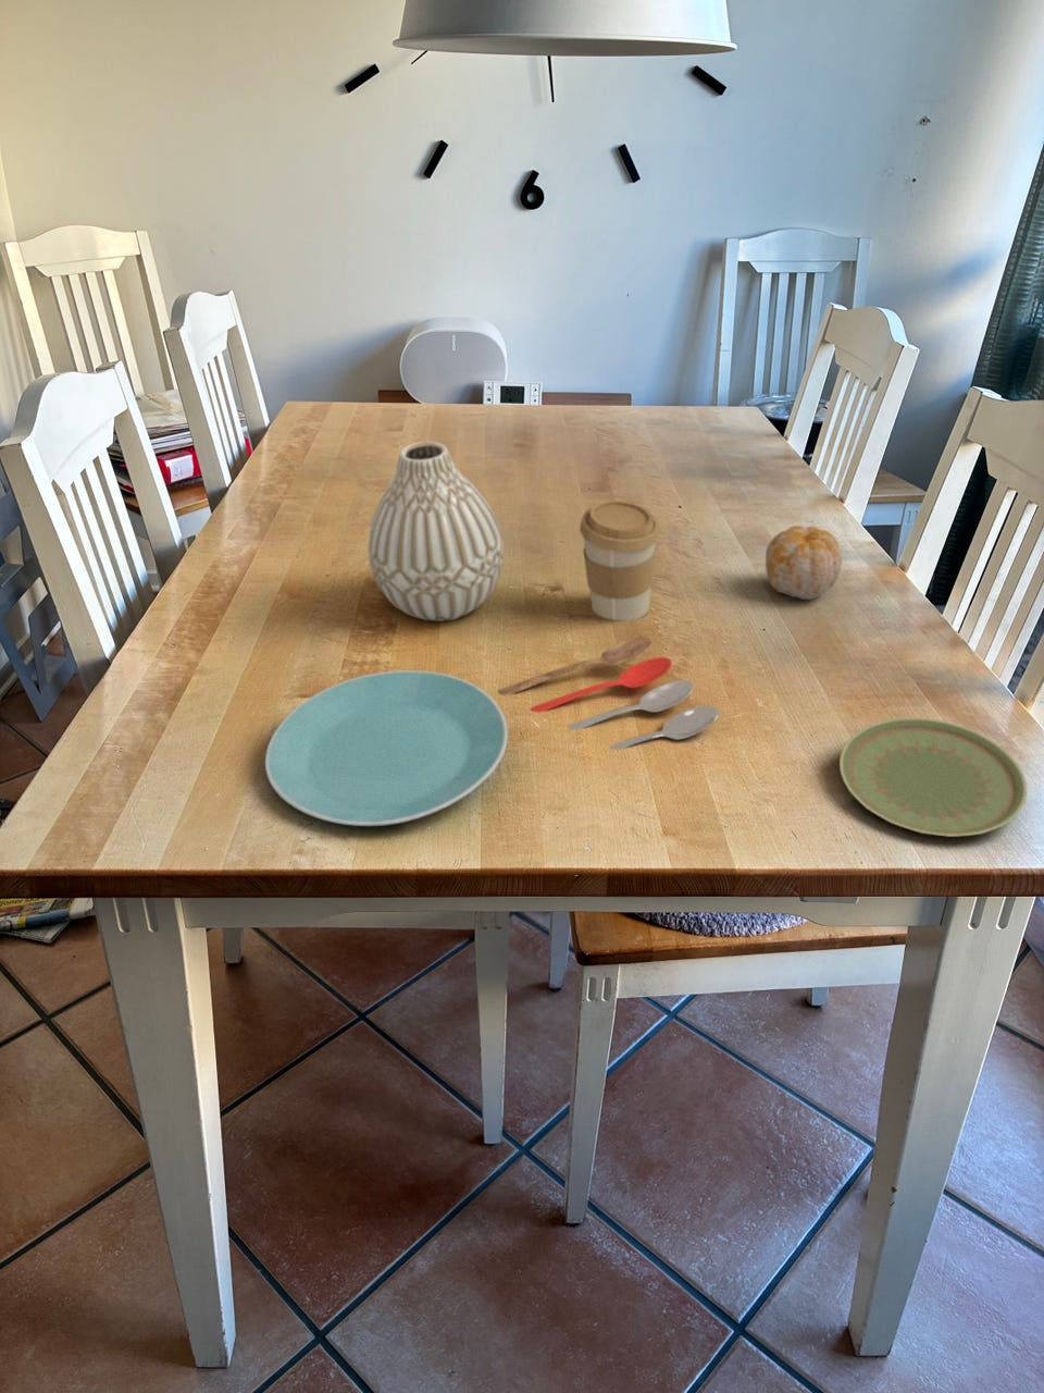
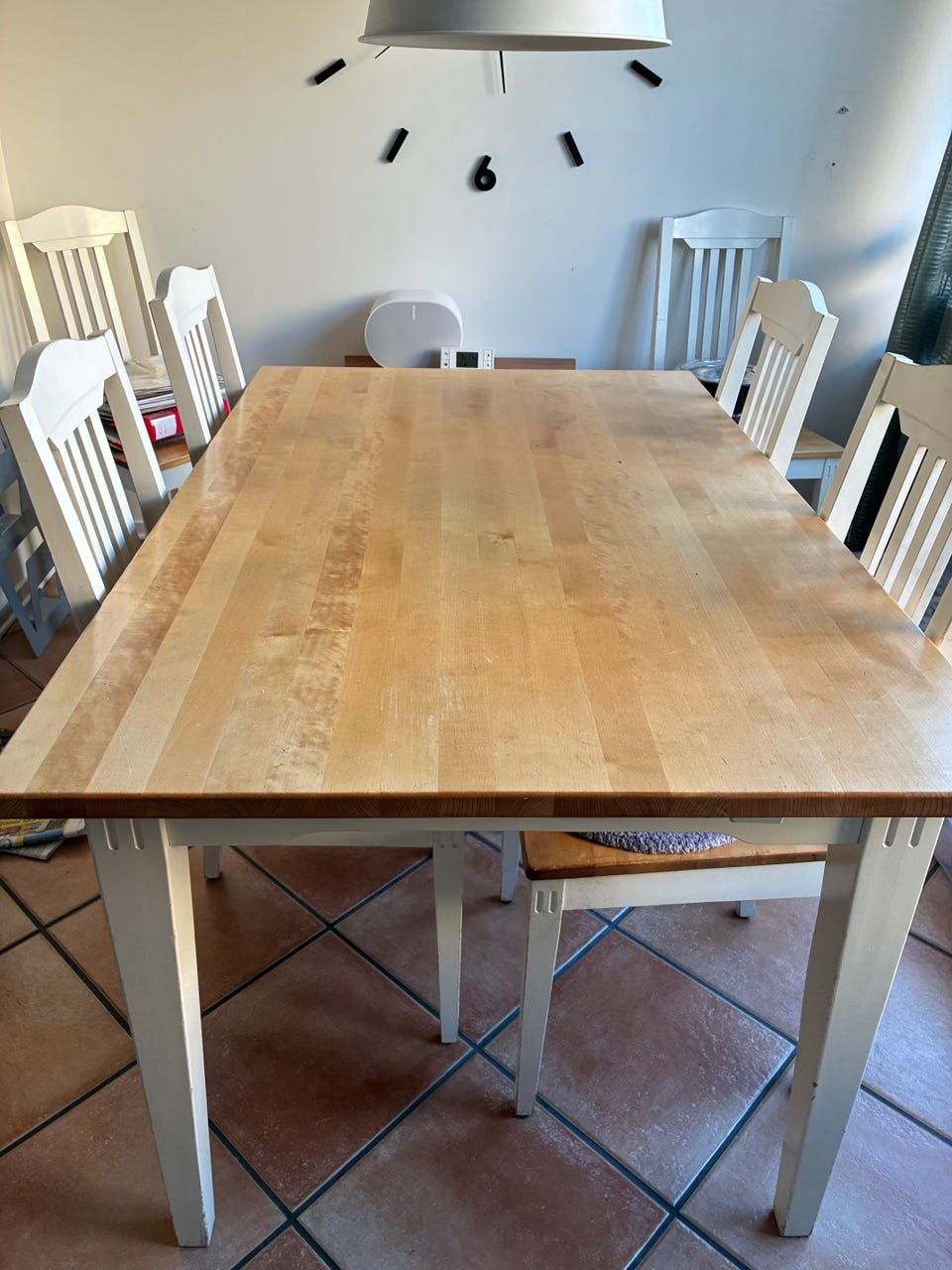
- coffee cup (620, 560)
- fruit (803, 562)
- plate (388, 750)
- vase (433, 530)
- cooking utensil (605, 712)
- plate (929, 780)
